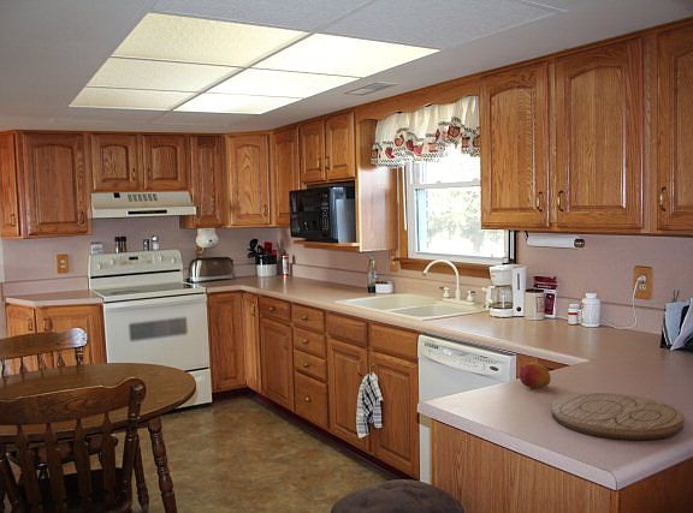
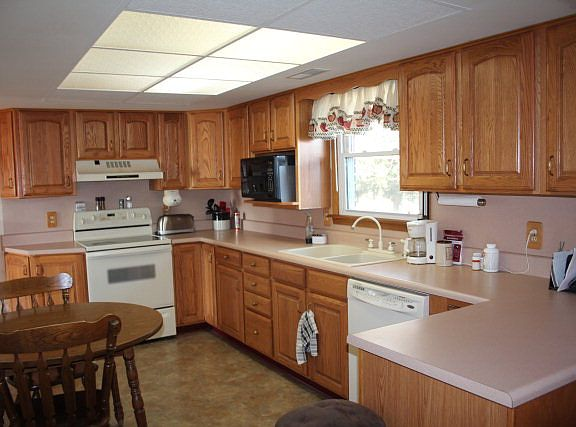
- cutting board (615, 413)
- fruit (534, 374)
